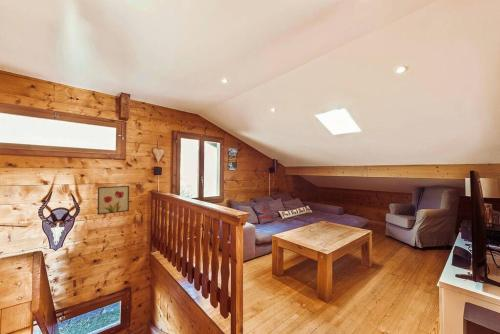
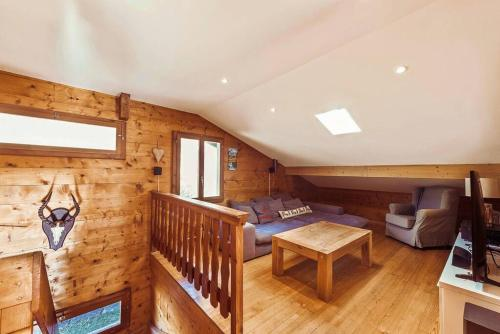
- wall art (113, 199)
